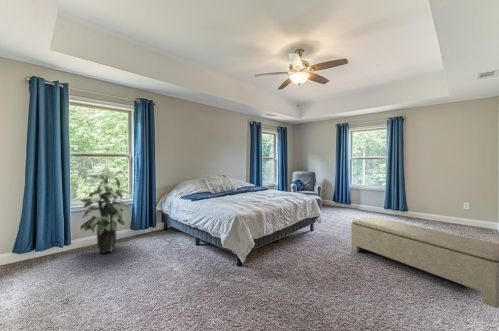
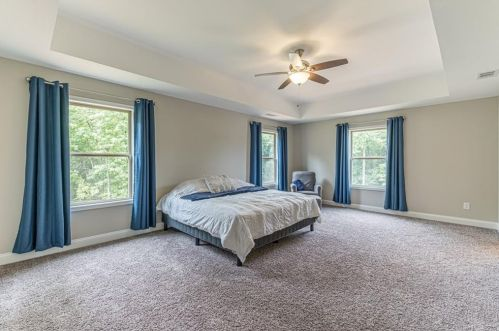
- indoor plant (104, 207)
- bench (417, 249)
